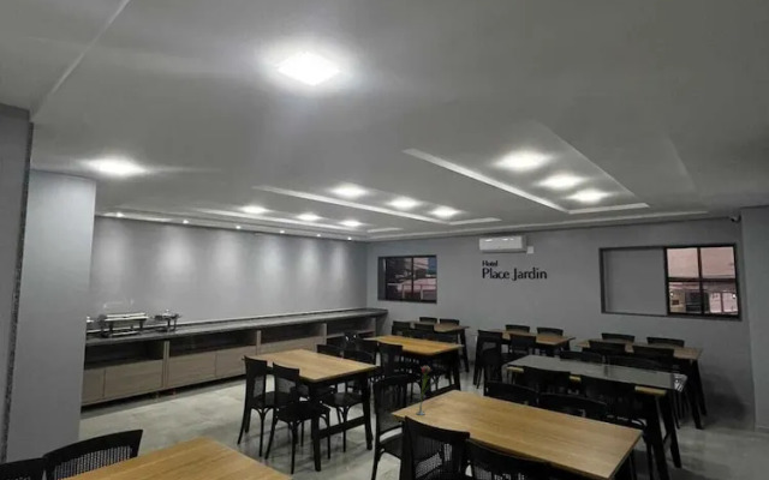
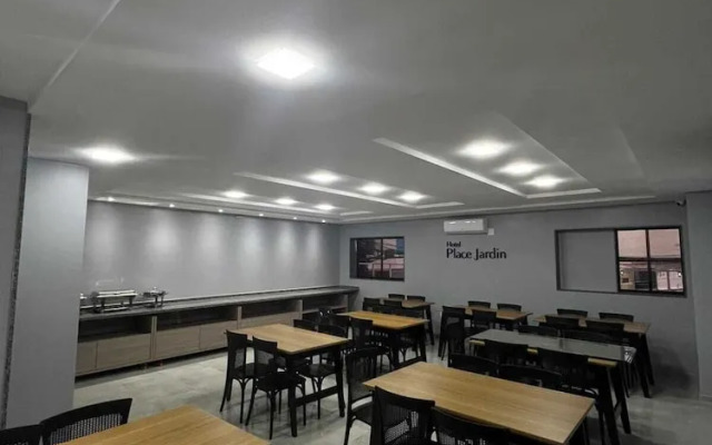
- flower (423, 388)
